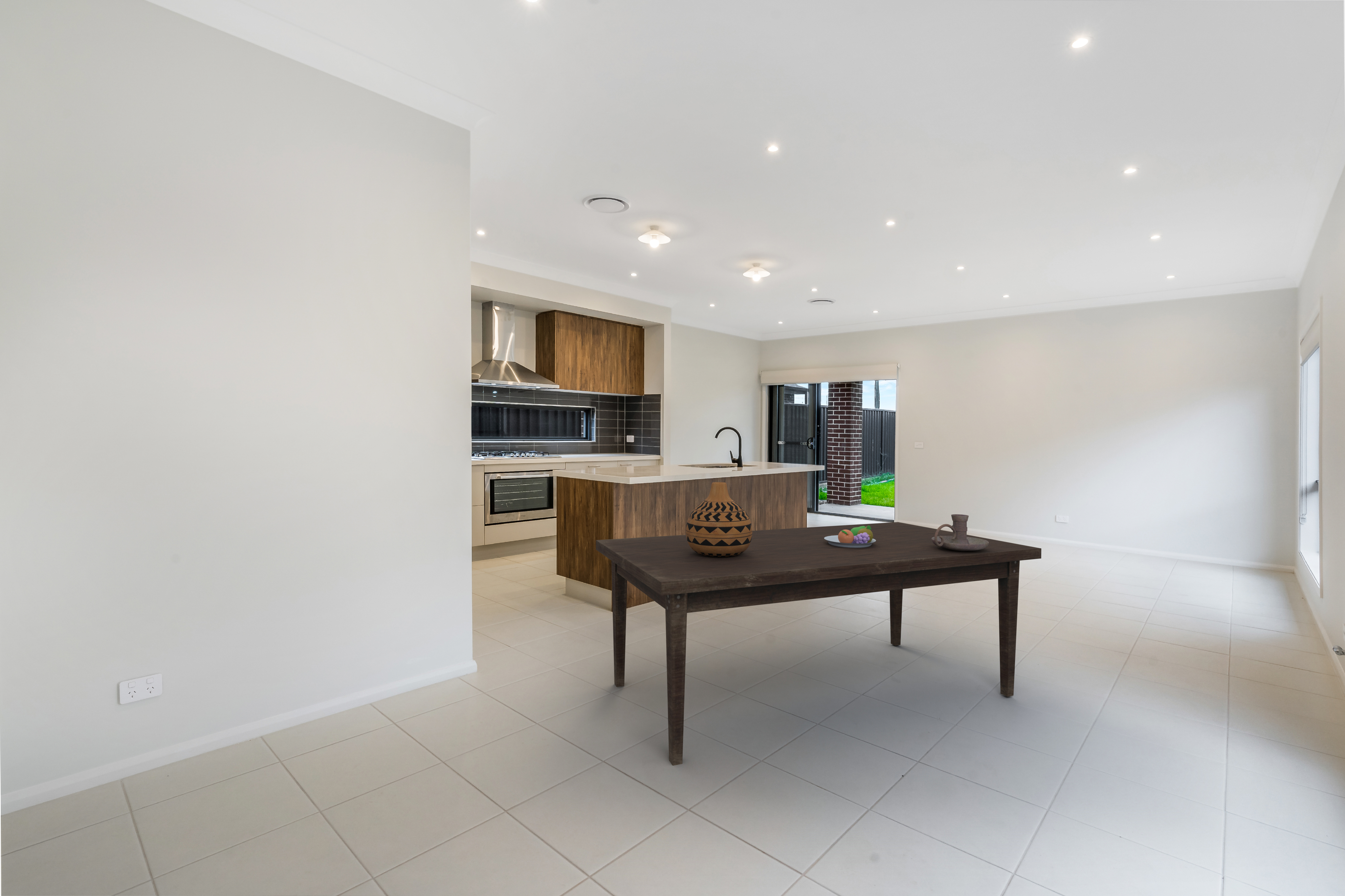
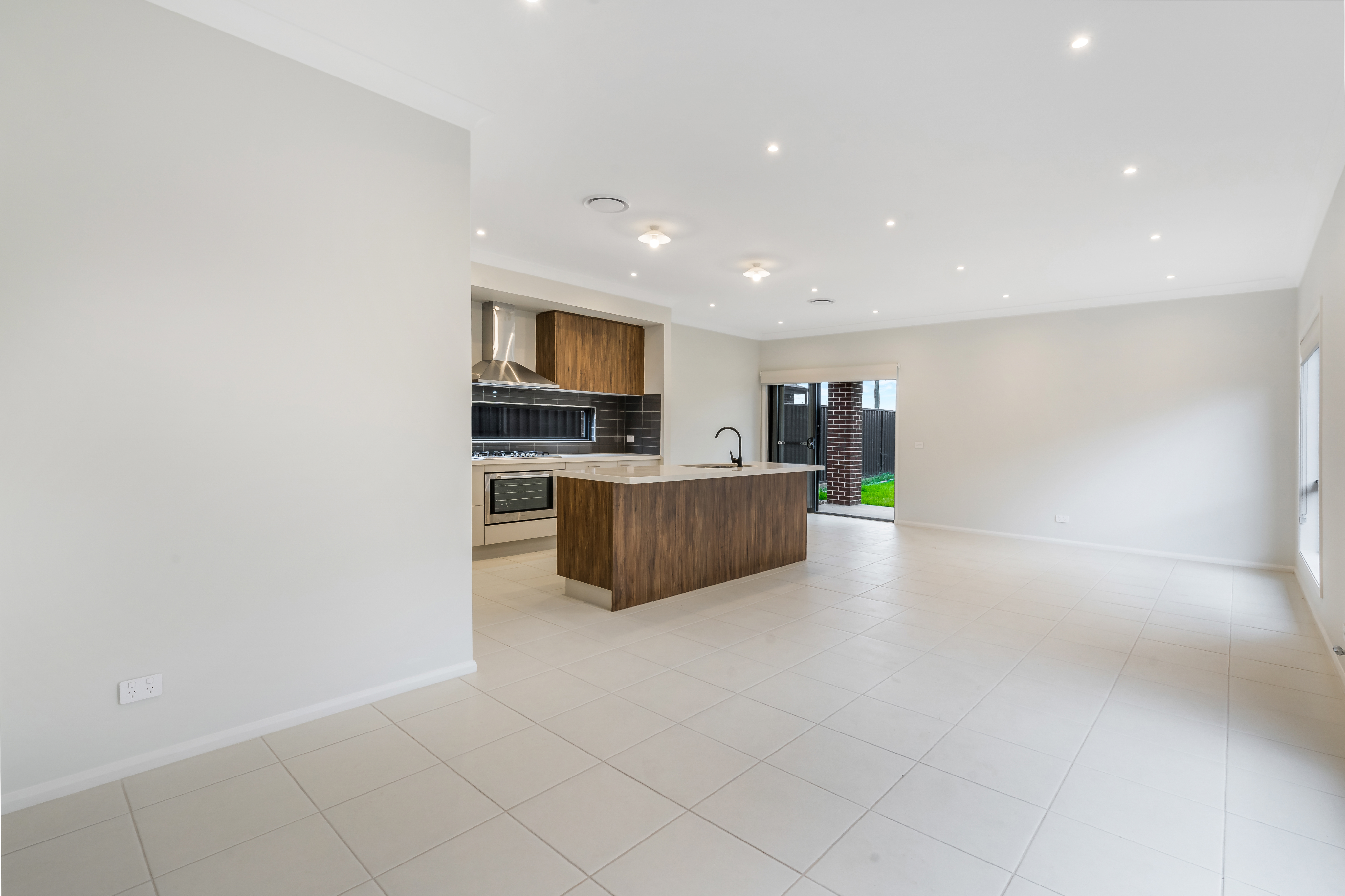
- vase (719, 518)
- fruit bowl (851, 534)
- candle holder (956, 532)
- dining table (809, 599)
